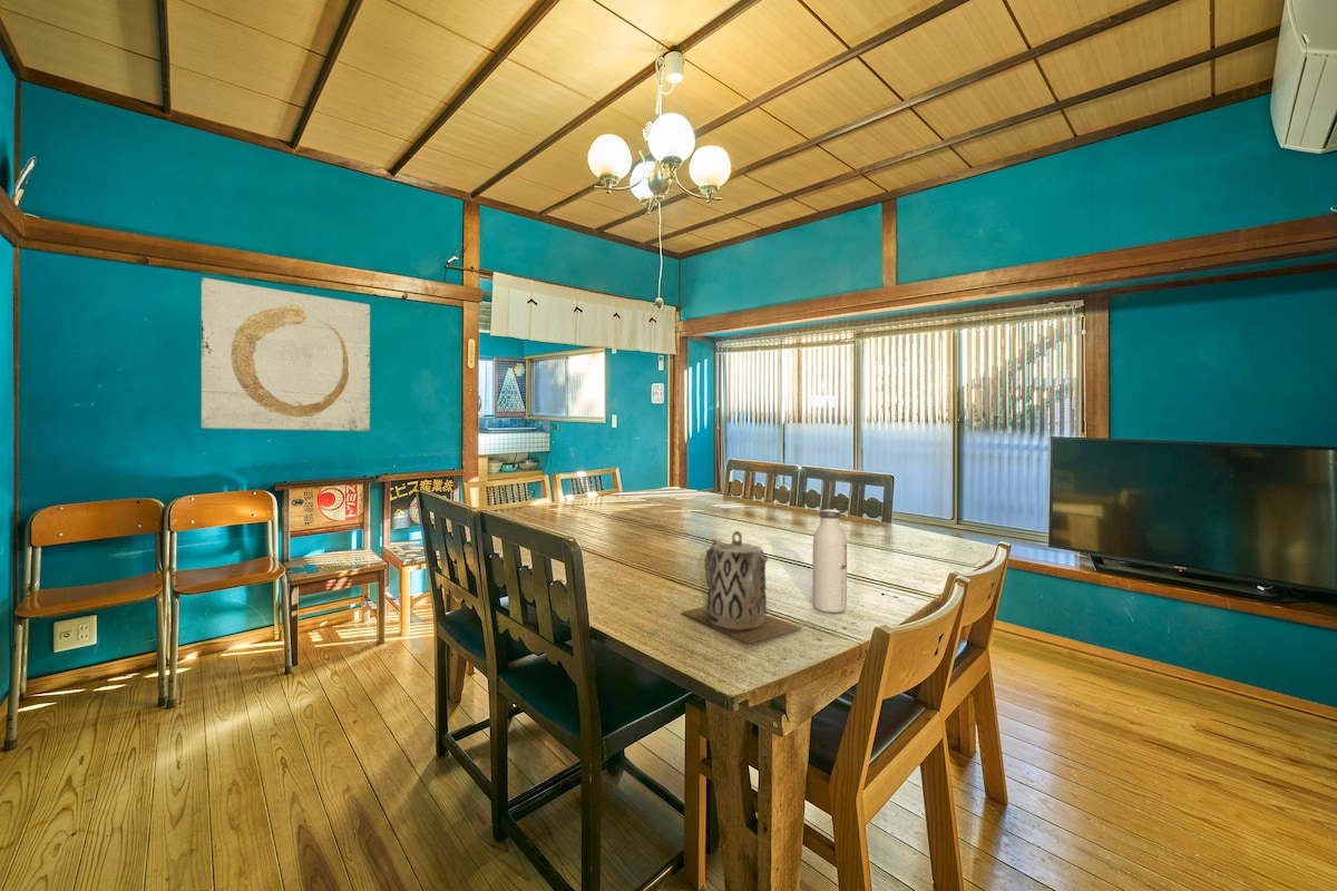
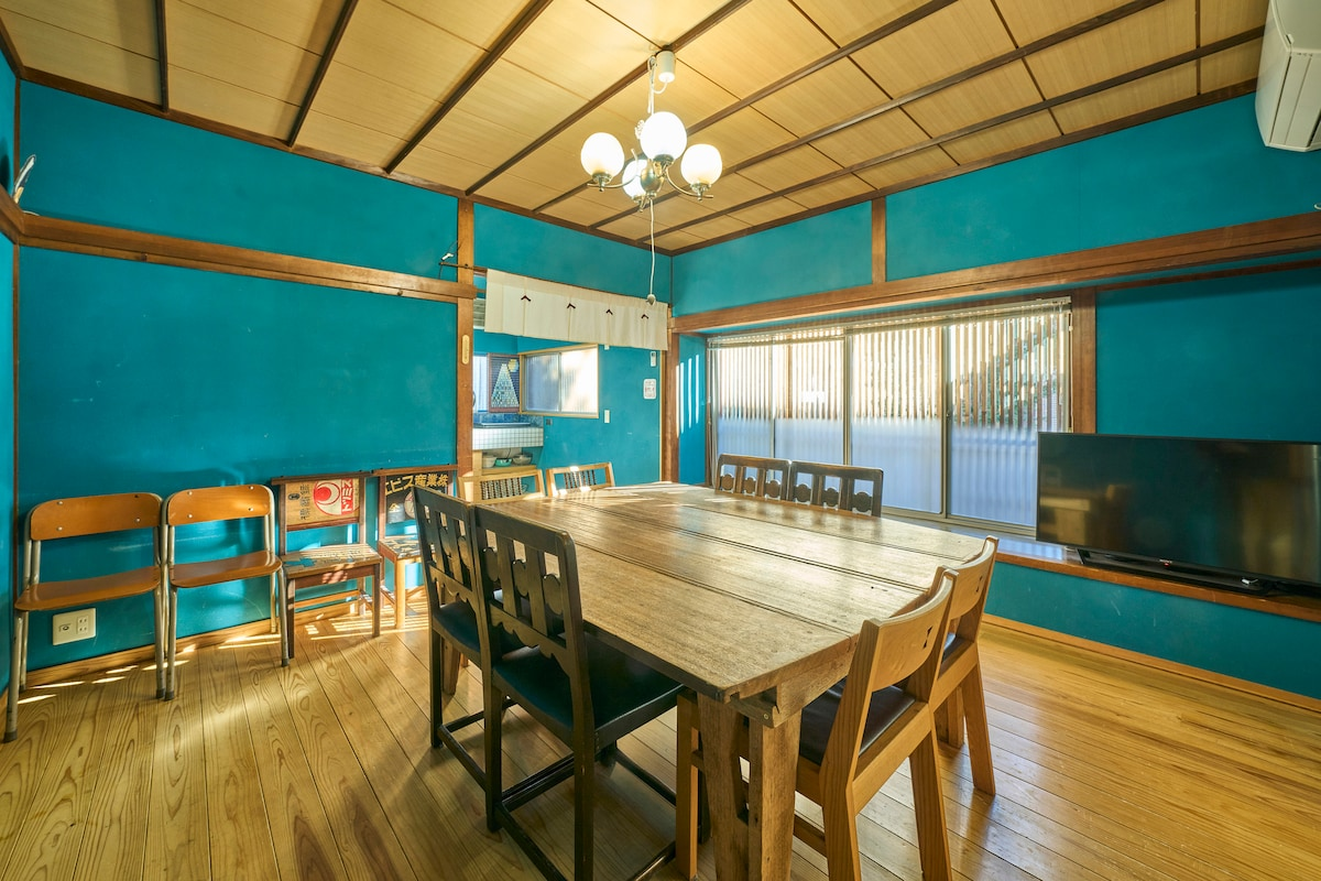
- wall art (292, 361)
- water bottle (829, 558)
- teapot (739, 575)
